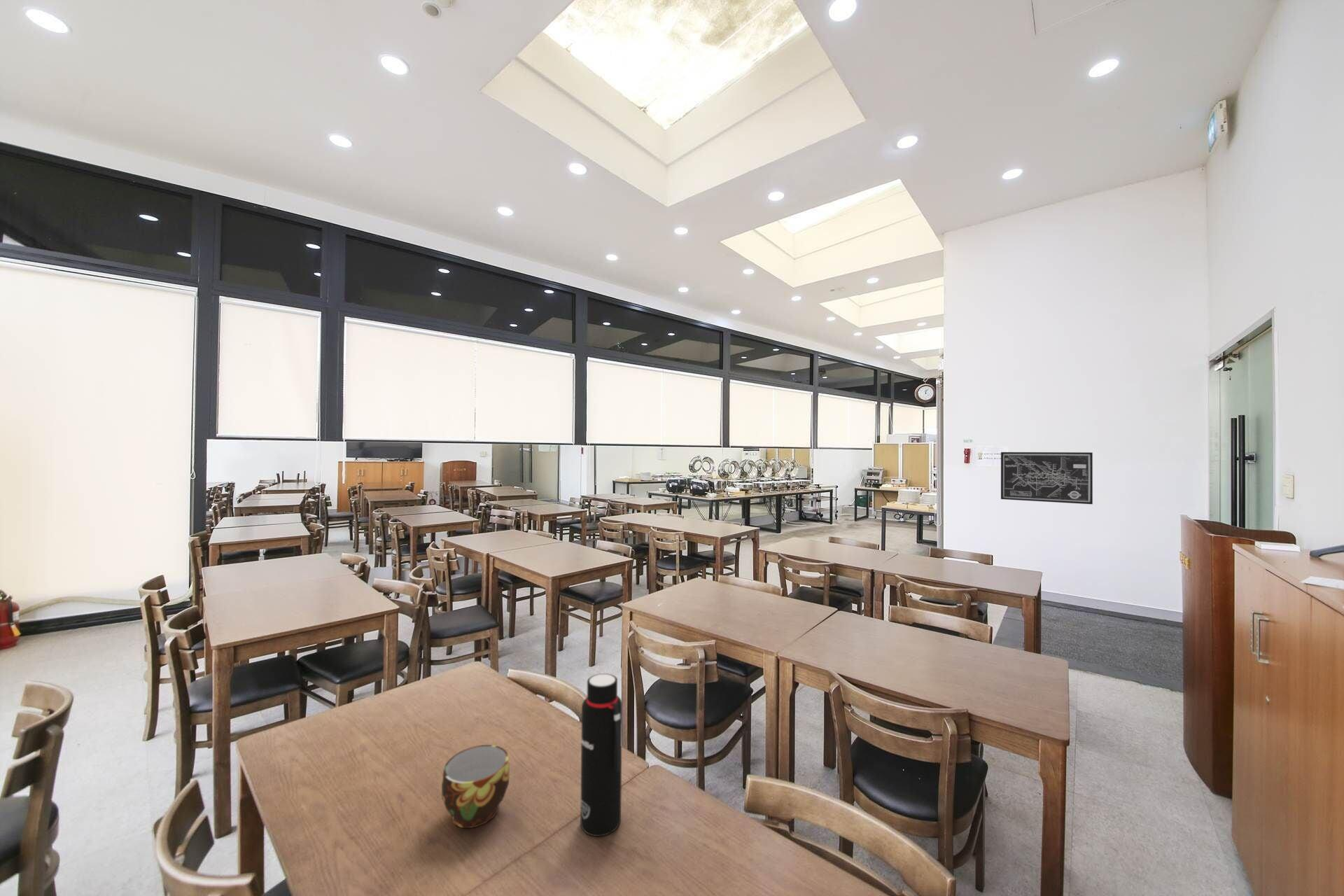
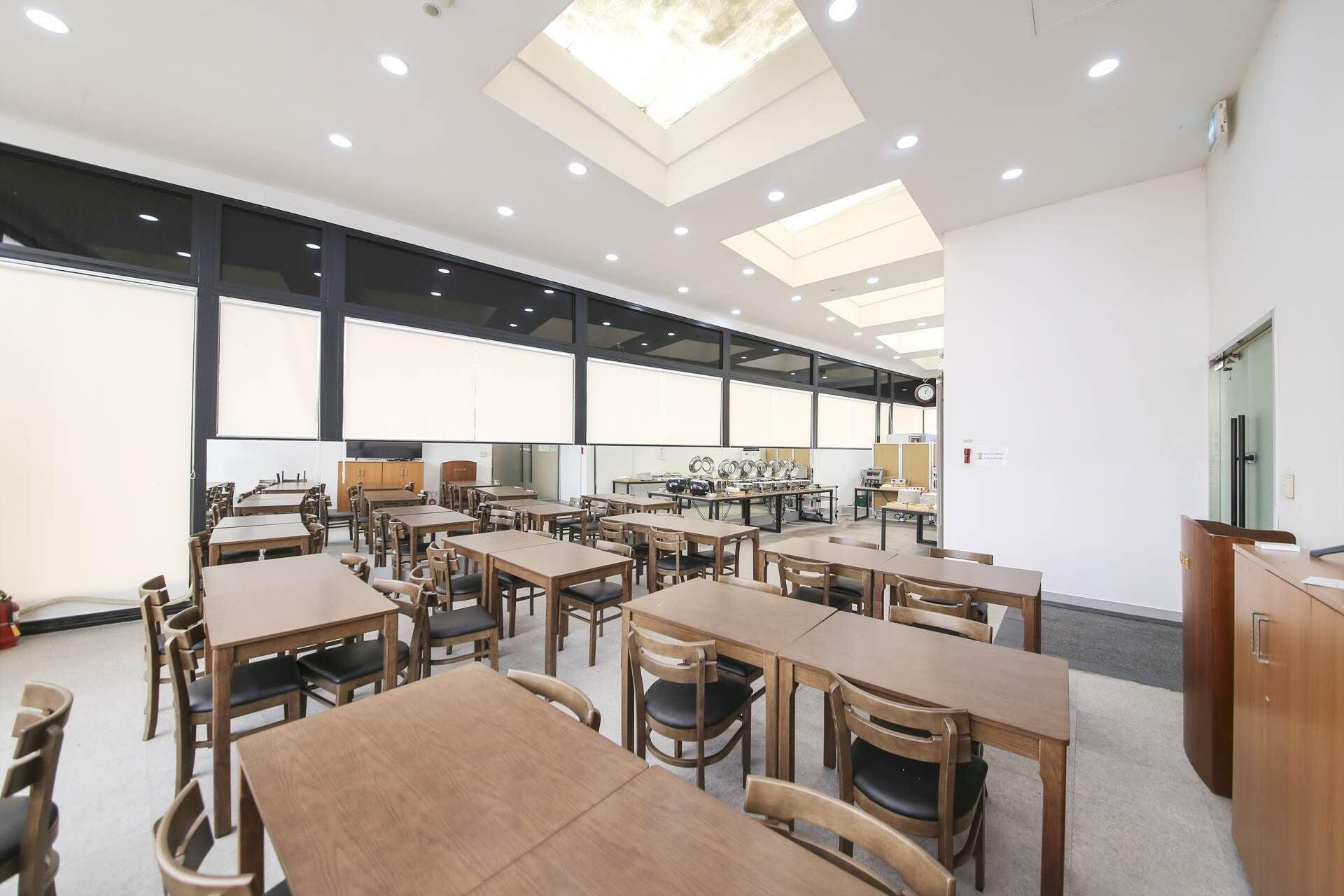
- water bottle (603, 752)
- cup (474, 785)
- wall art (1044, 477)
